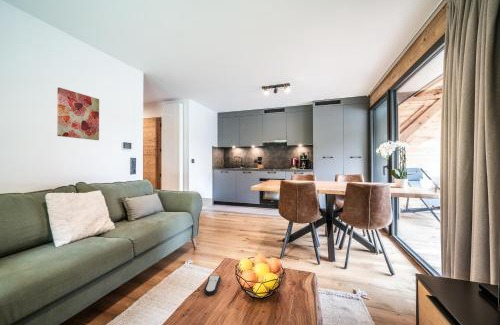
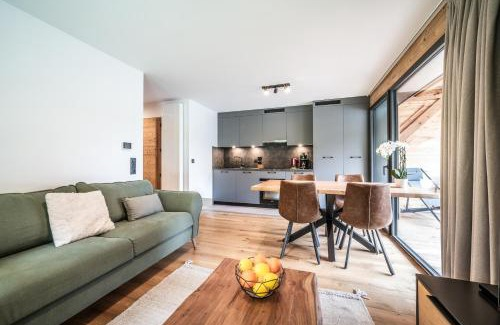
- wall art (79, 116)
- remote control (212, 284)
